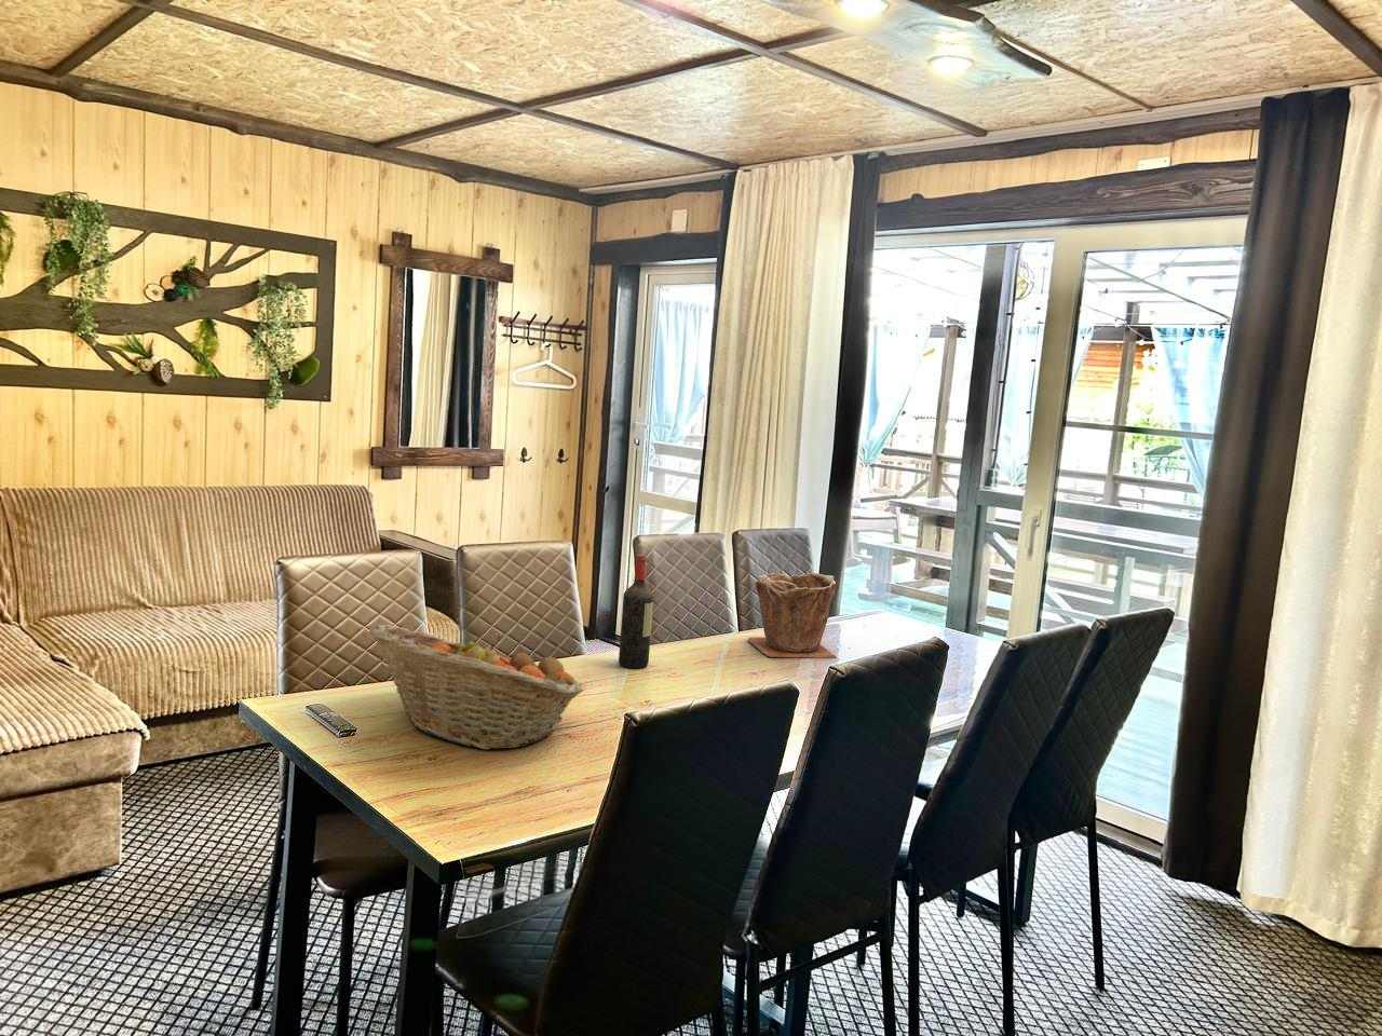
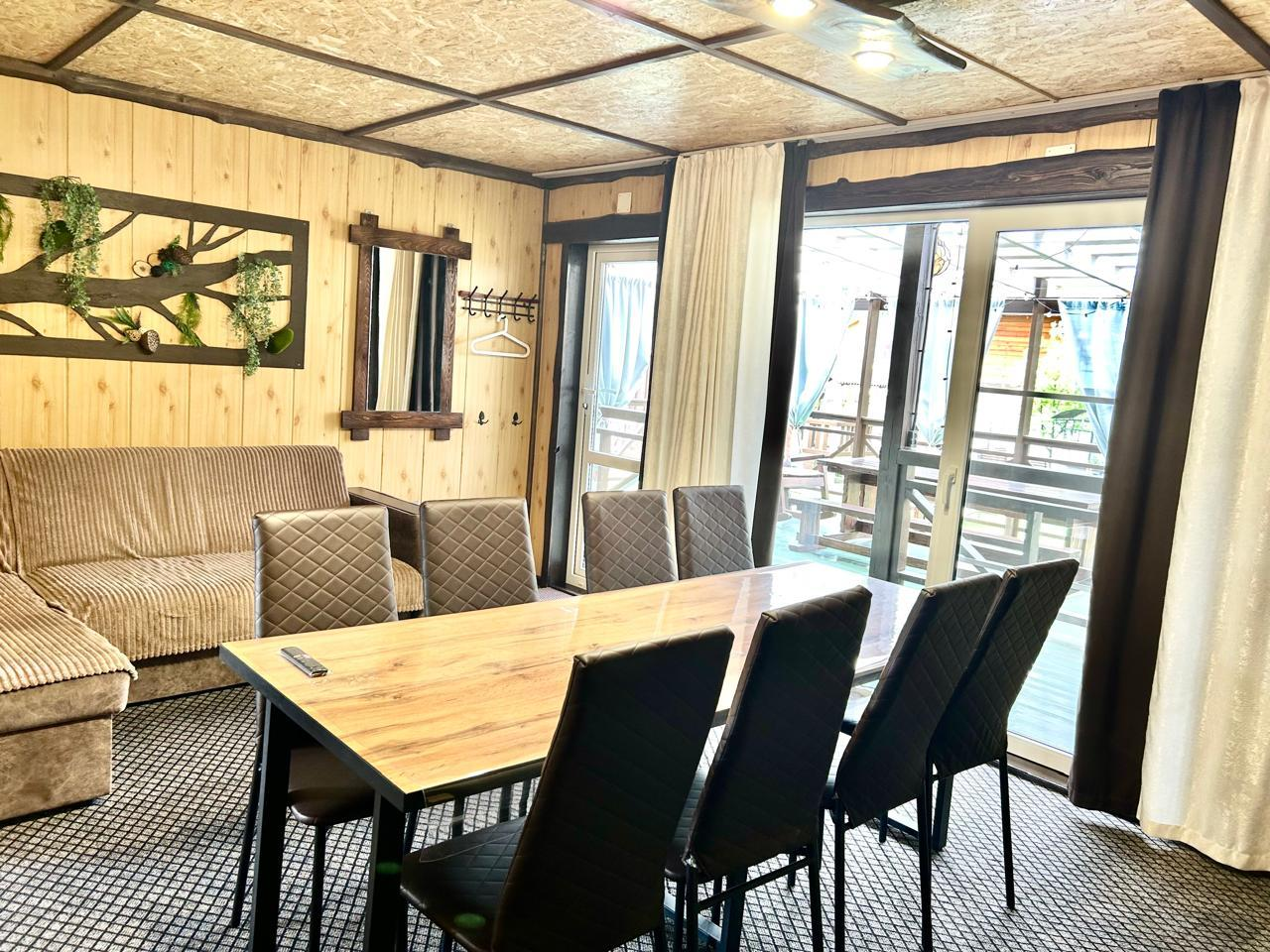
- plant pot (793, 612)
- fruit basket (474, 676)
- wine bottle (637, 609)
